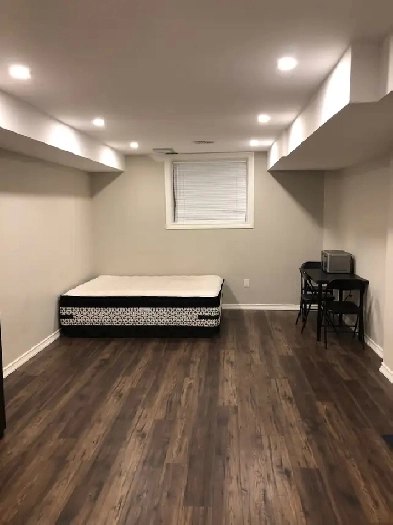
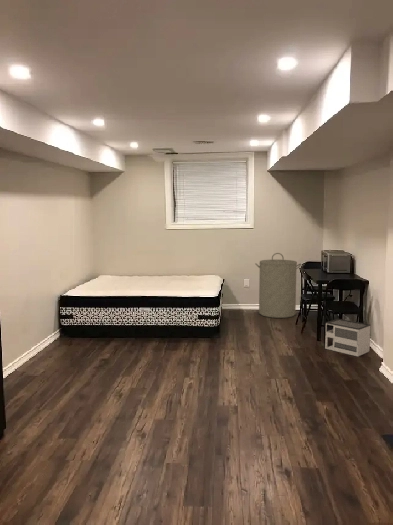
+ laundry hamper (277, 283)
+ architectural model (347, 336)
